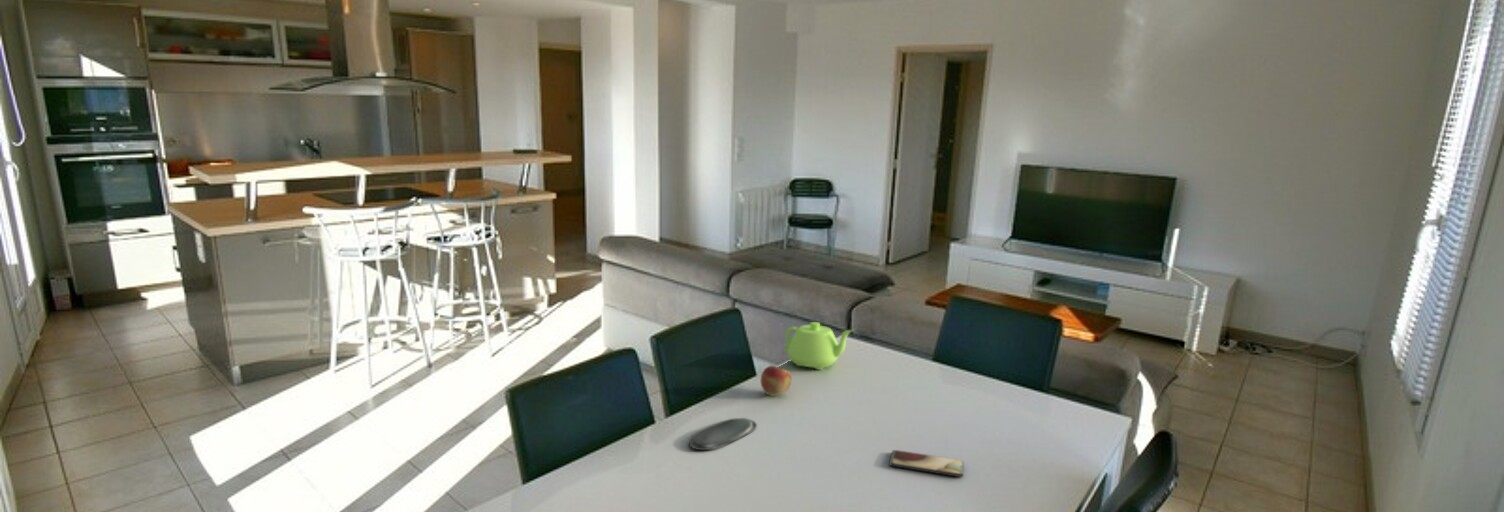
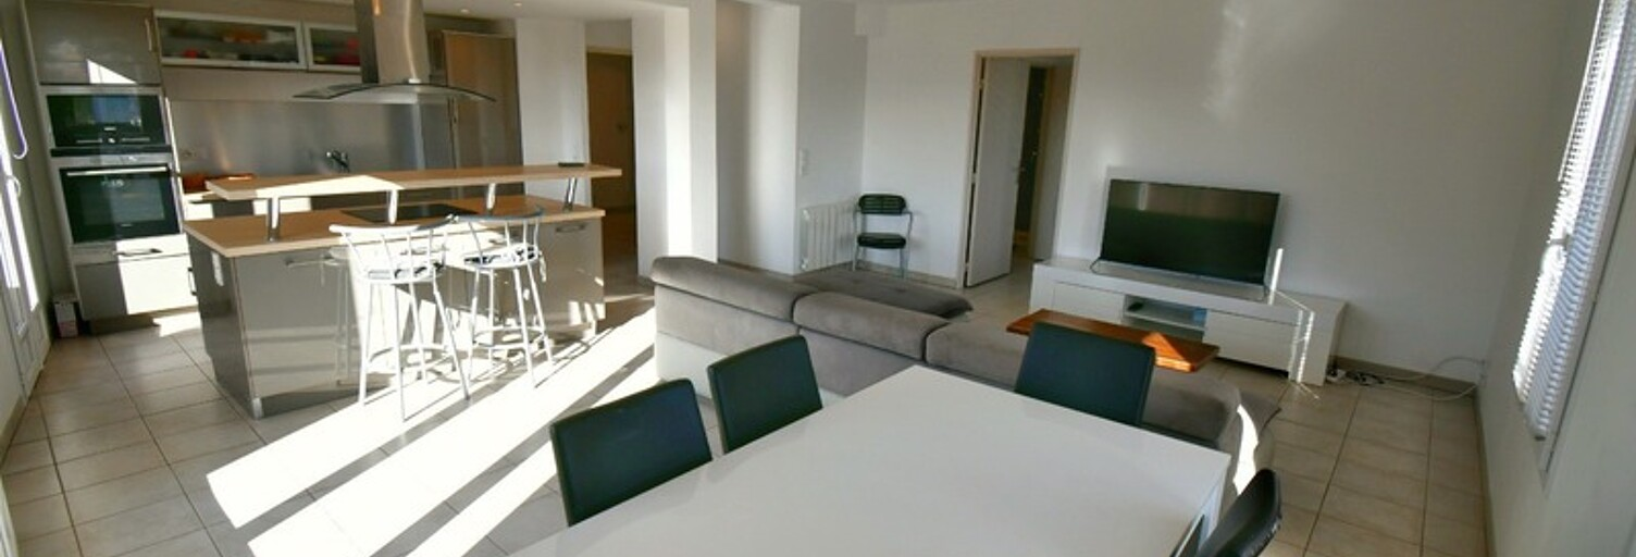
- teapot (817, 344)
- fruit (776, 380)
- smartphone (926, 463)
- oval tray (723, 433)
